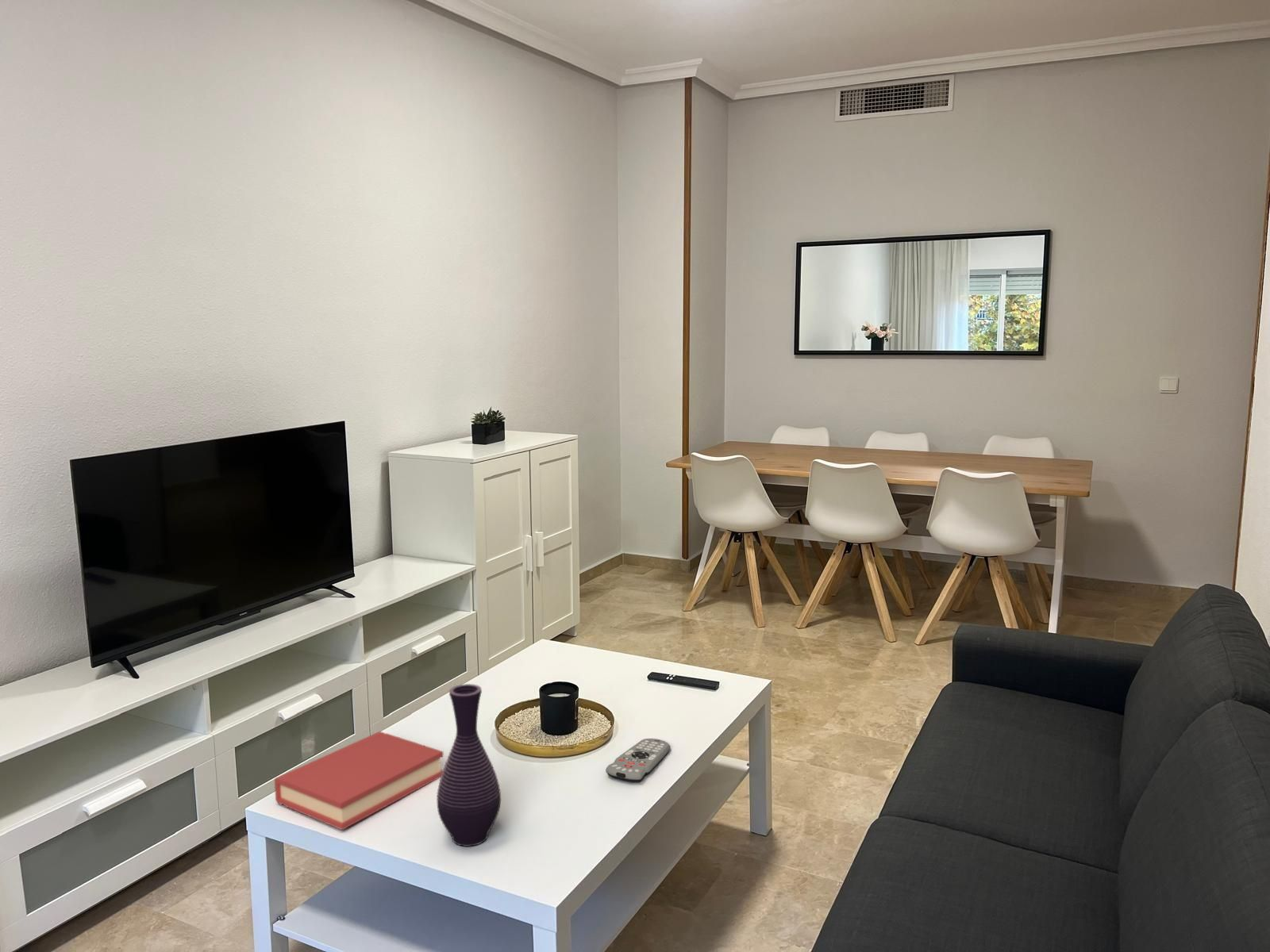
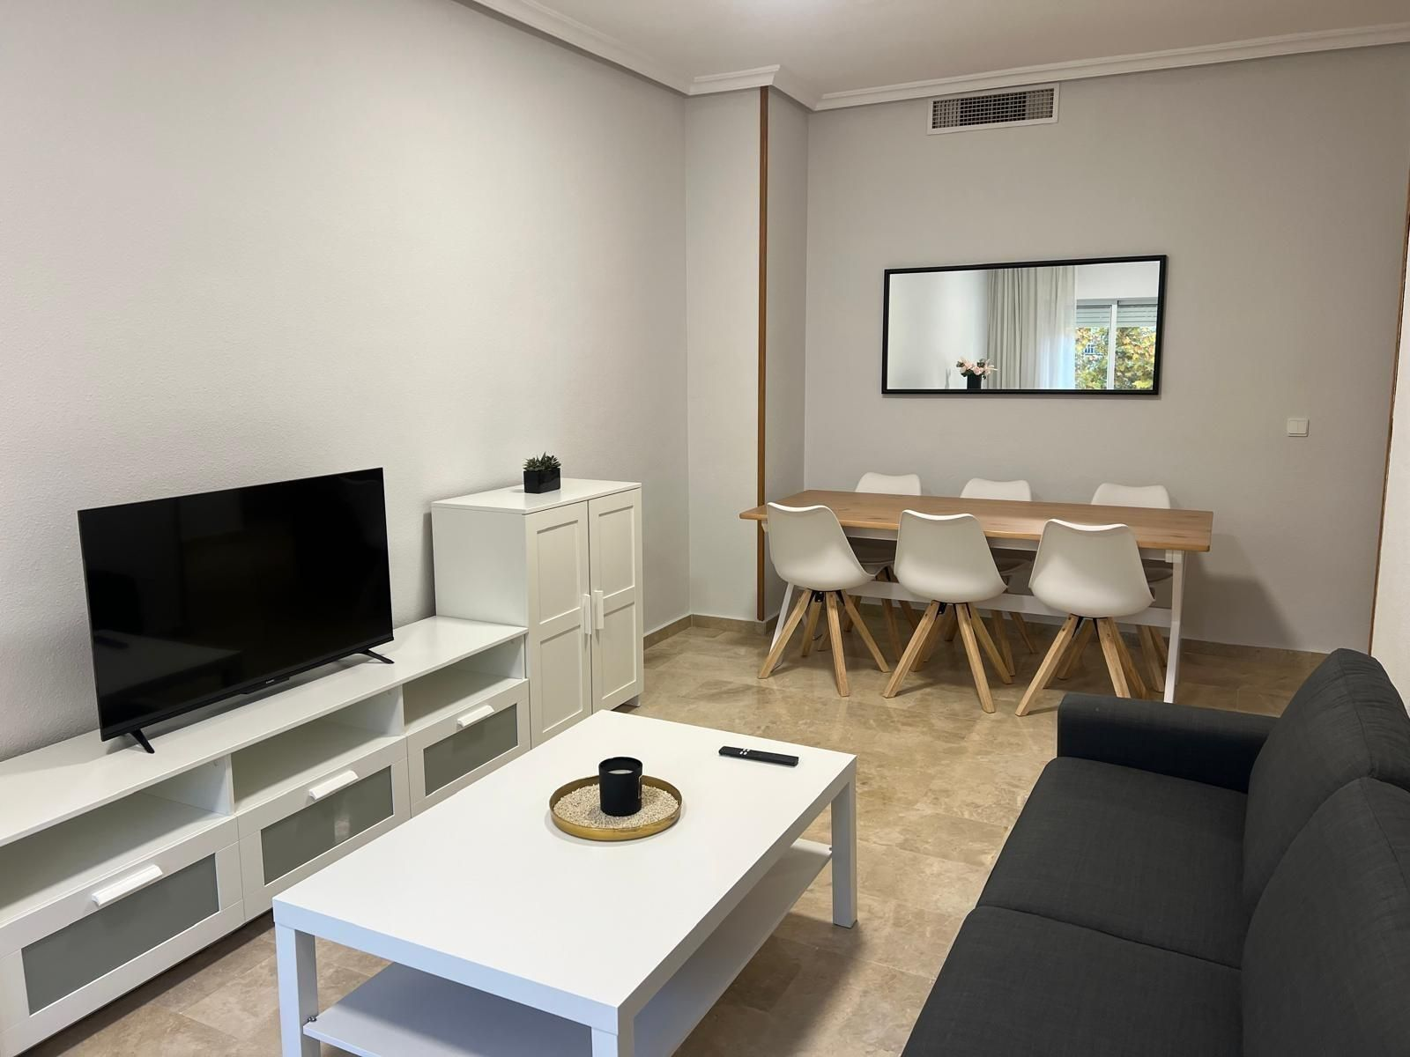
- remote control (641, 758)
- hardback book (361, 776)
- vase (468, 764)
